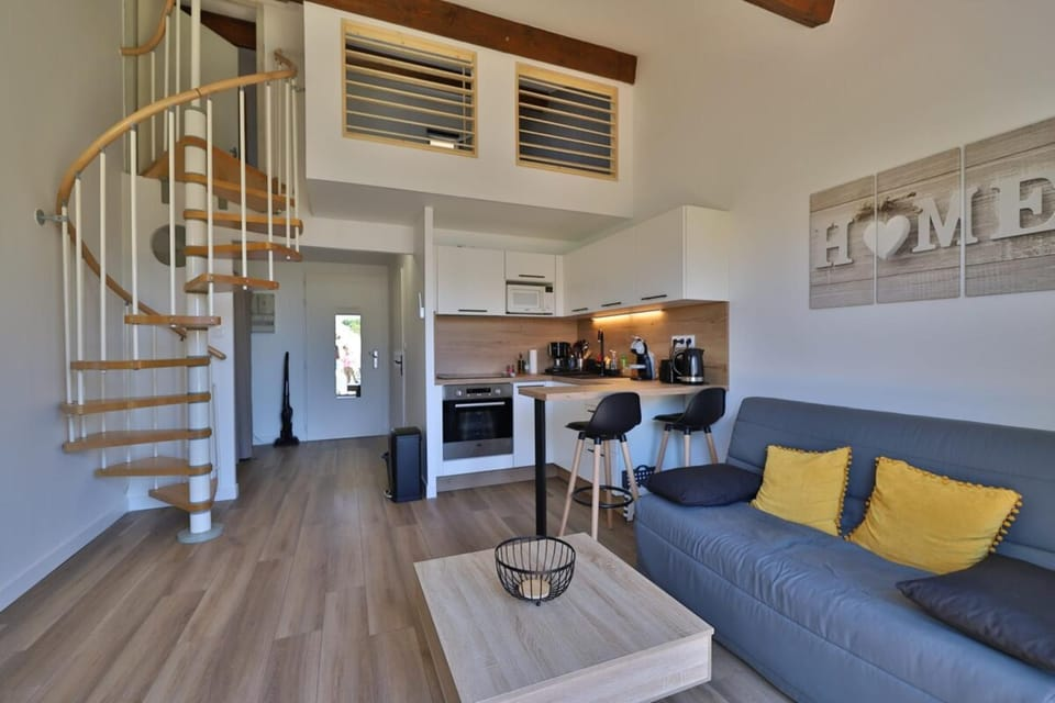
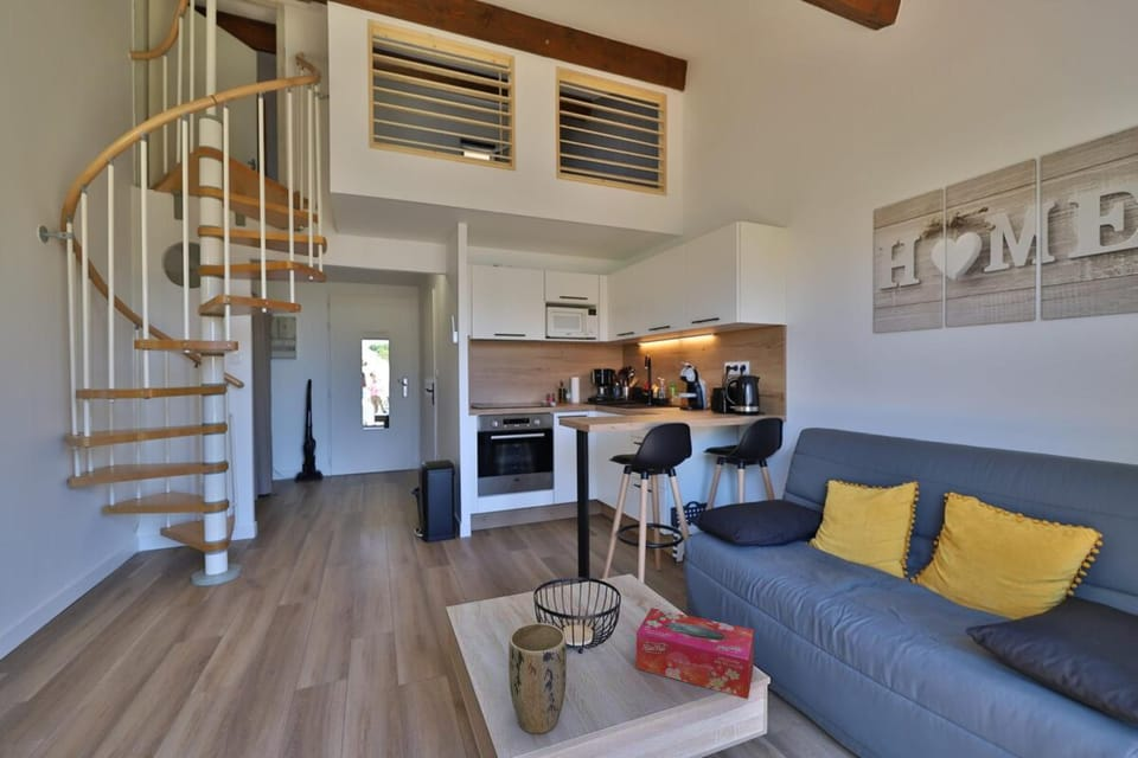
+ plant pot (537, 677)
+ tissue box (695, 648)
